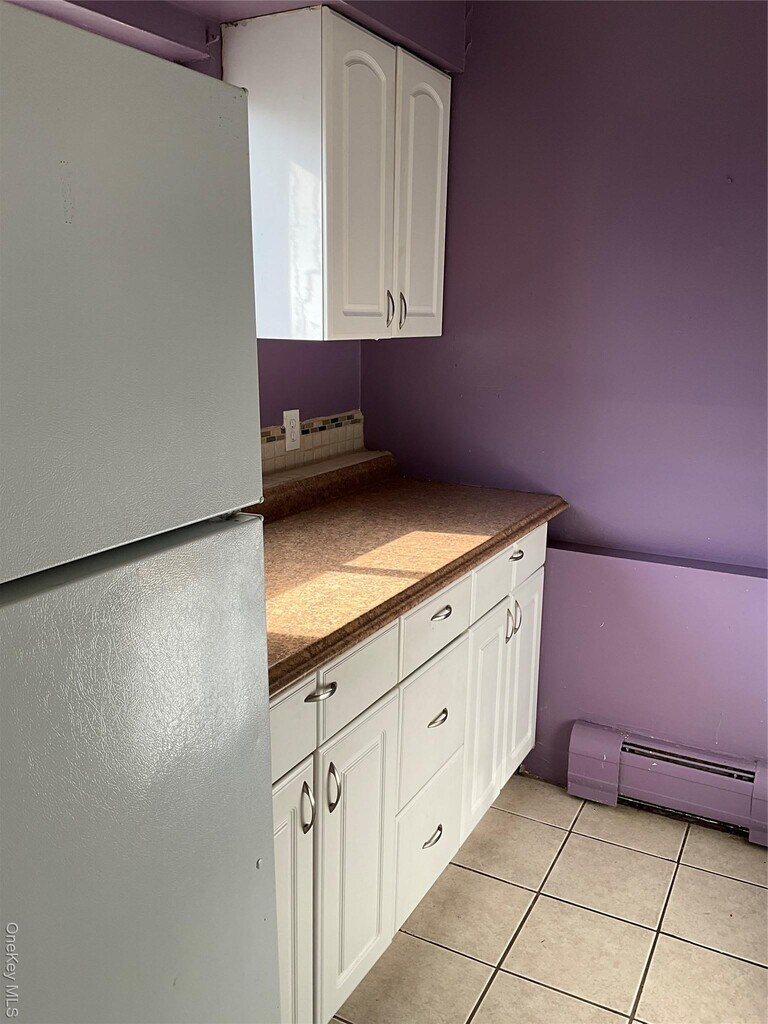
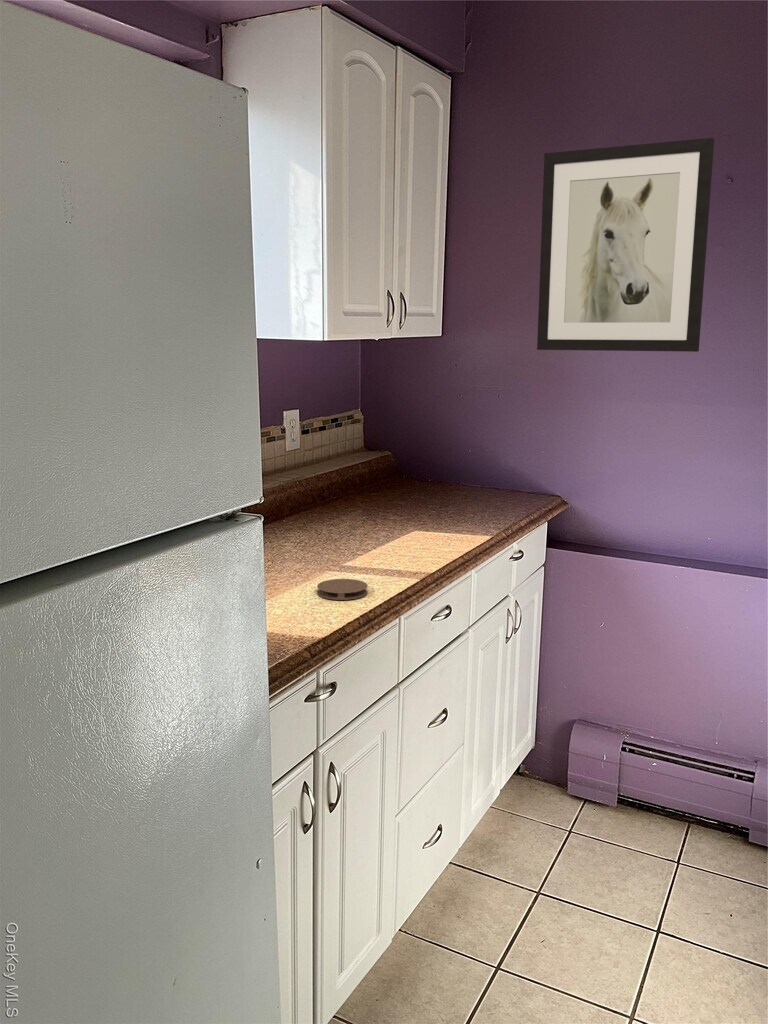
+ coaster (342, 589)
+ wall art (620, 251)
